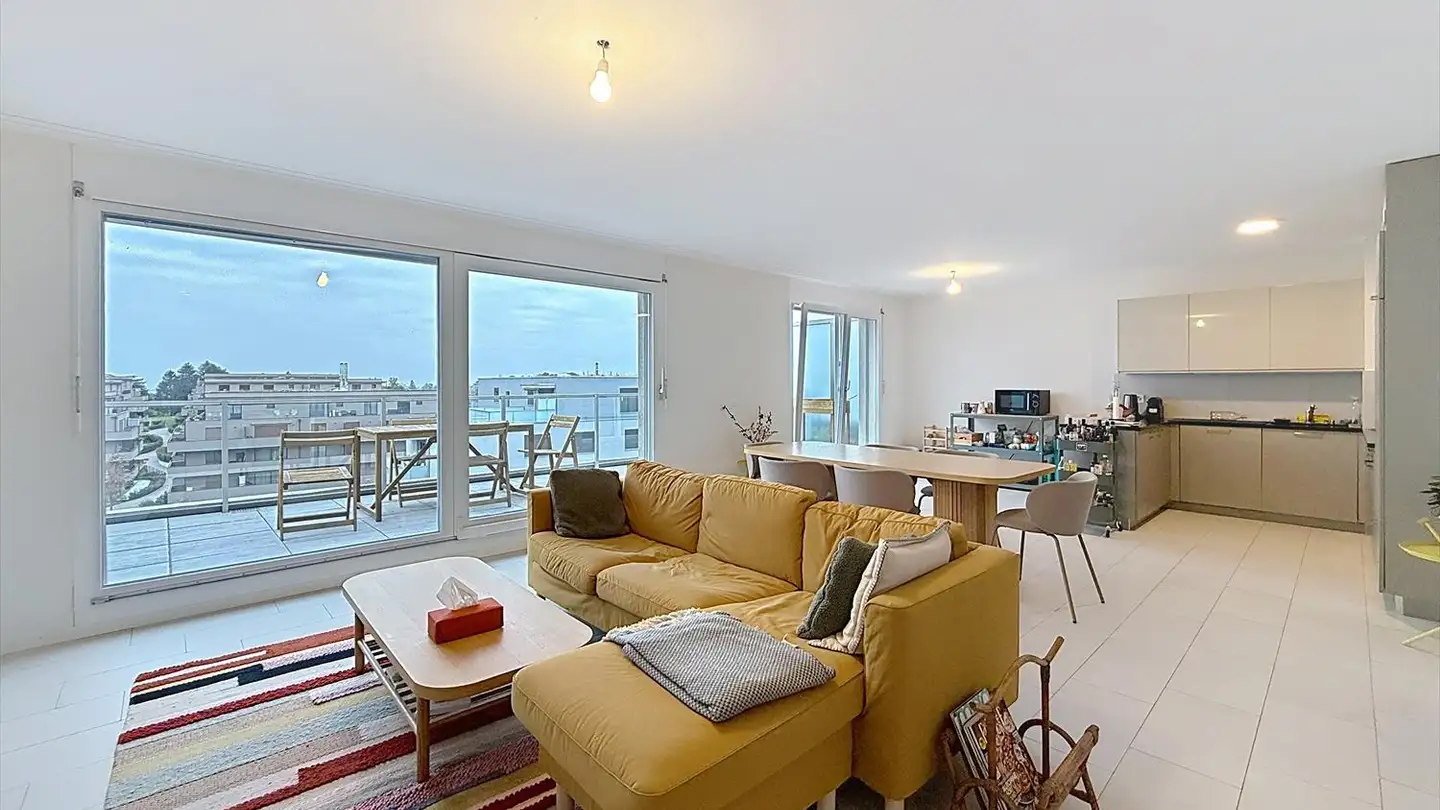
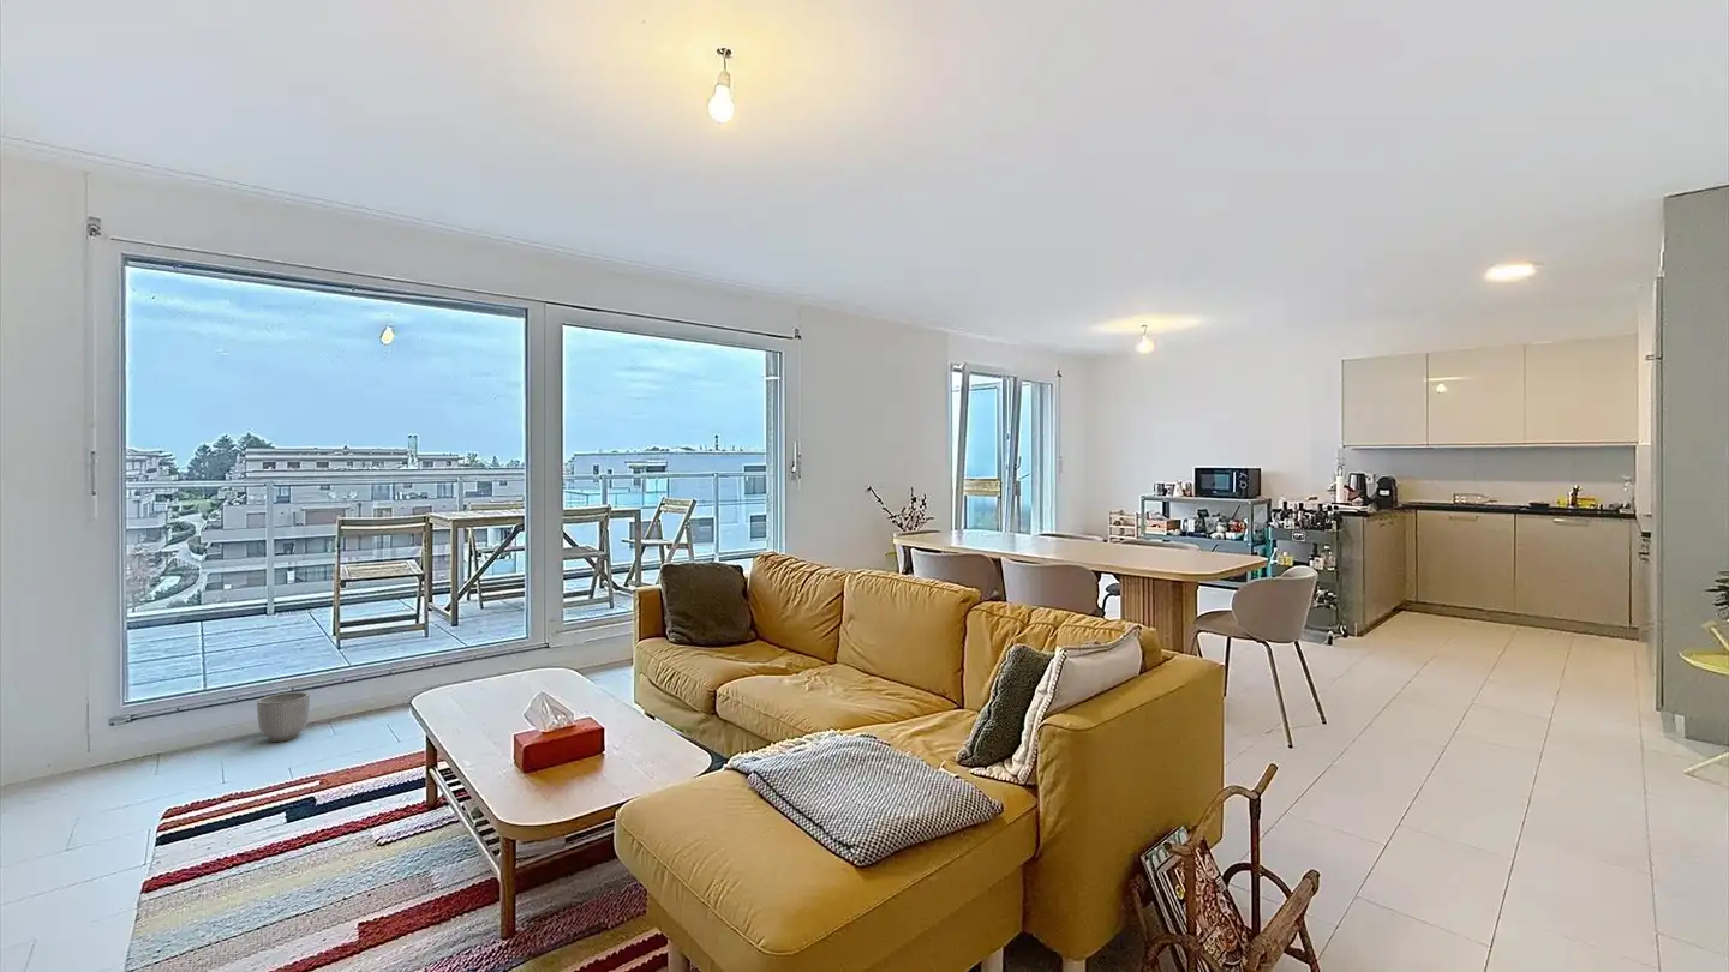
+ planter (283, 718)
